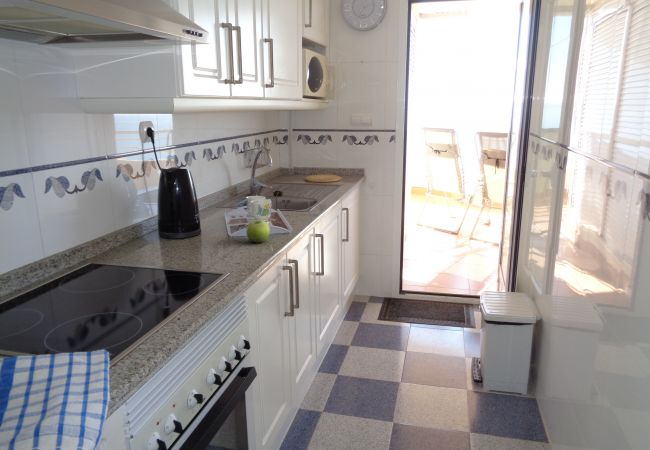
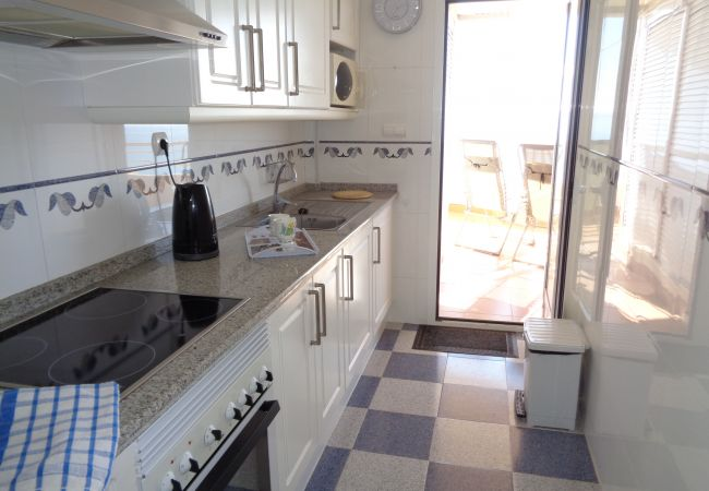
- fruit (258, 230)
